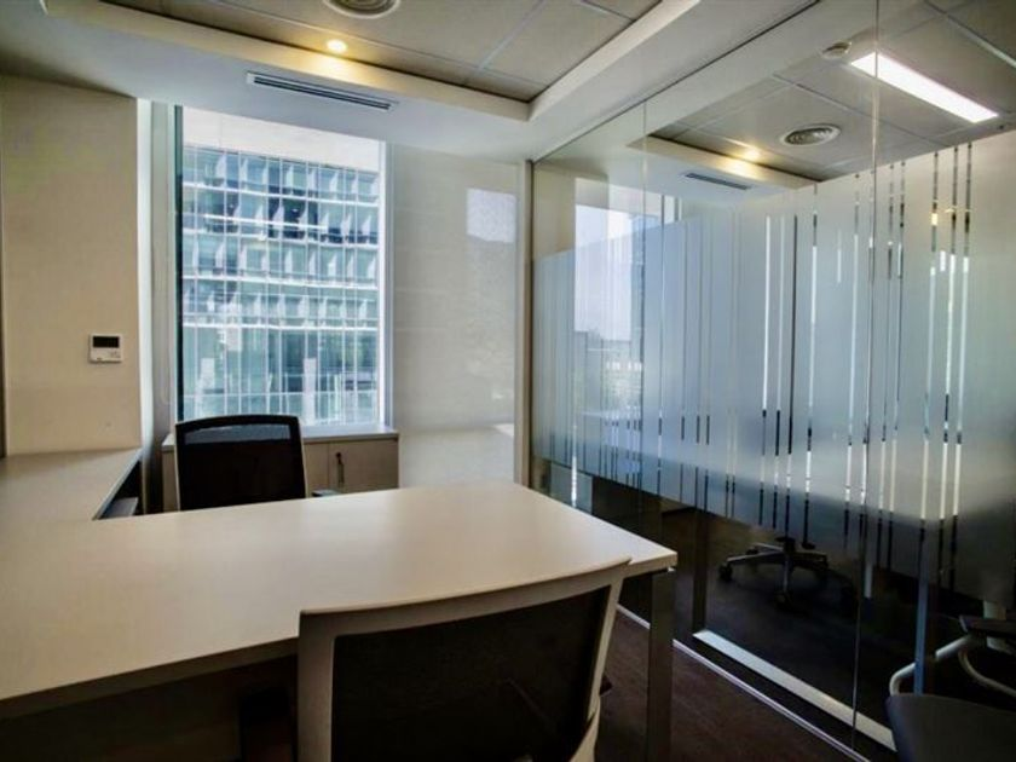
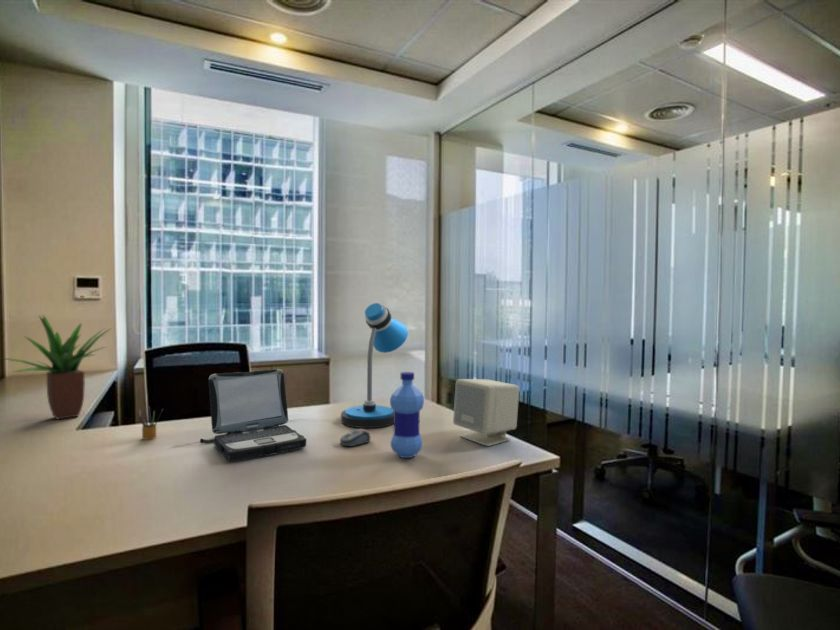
+ laptop (255, 410)
+ pencil box (150, 422)
+ potted plant (59, 366)
+ speaker (486, 409)
+ water bottle (406, 414)
+ computer mouse (355, 436)
+ desk lamp (371, 360)
